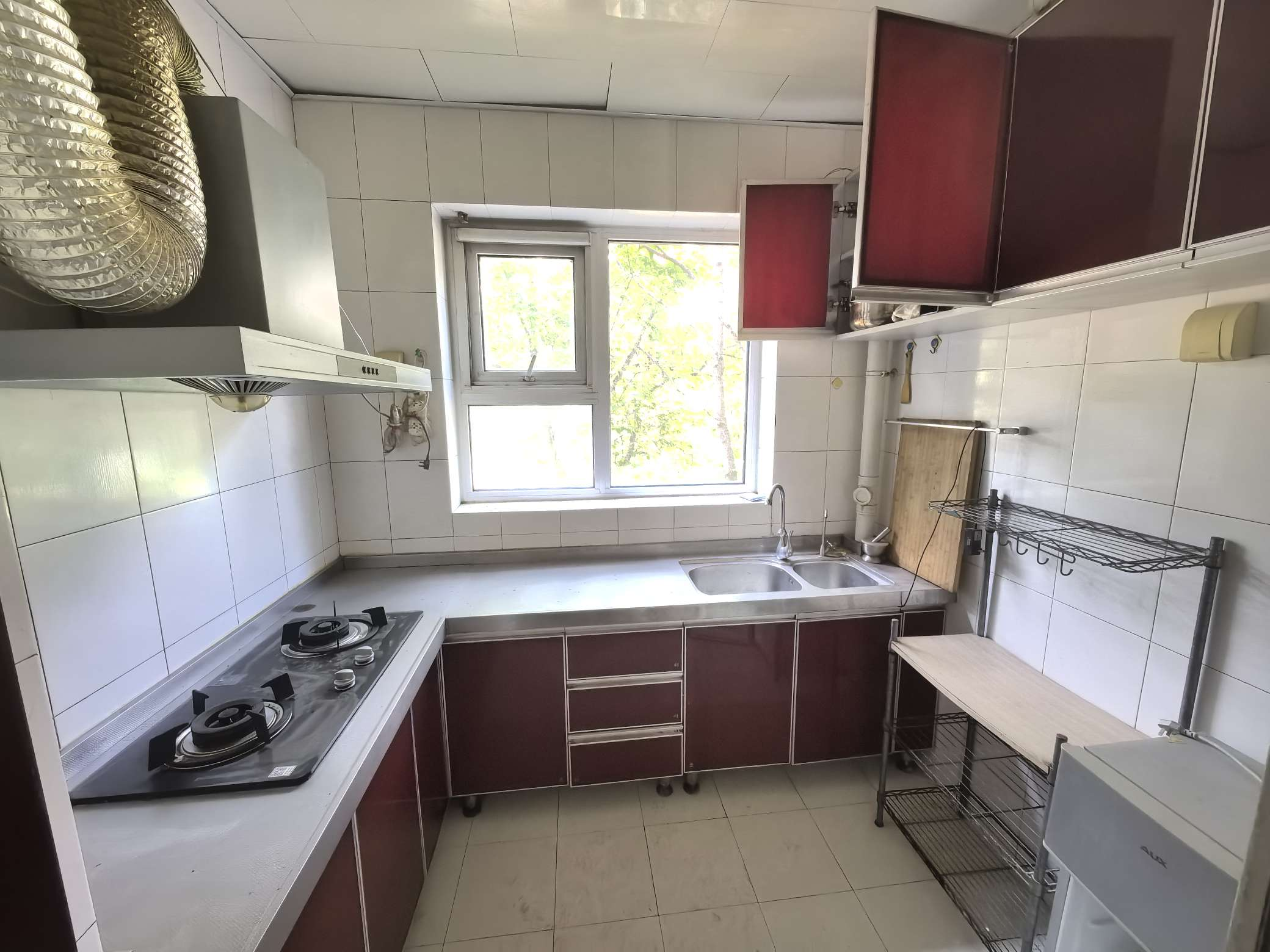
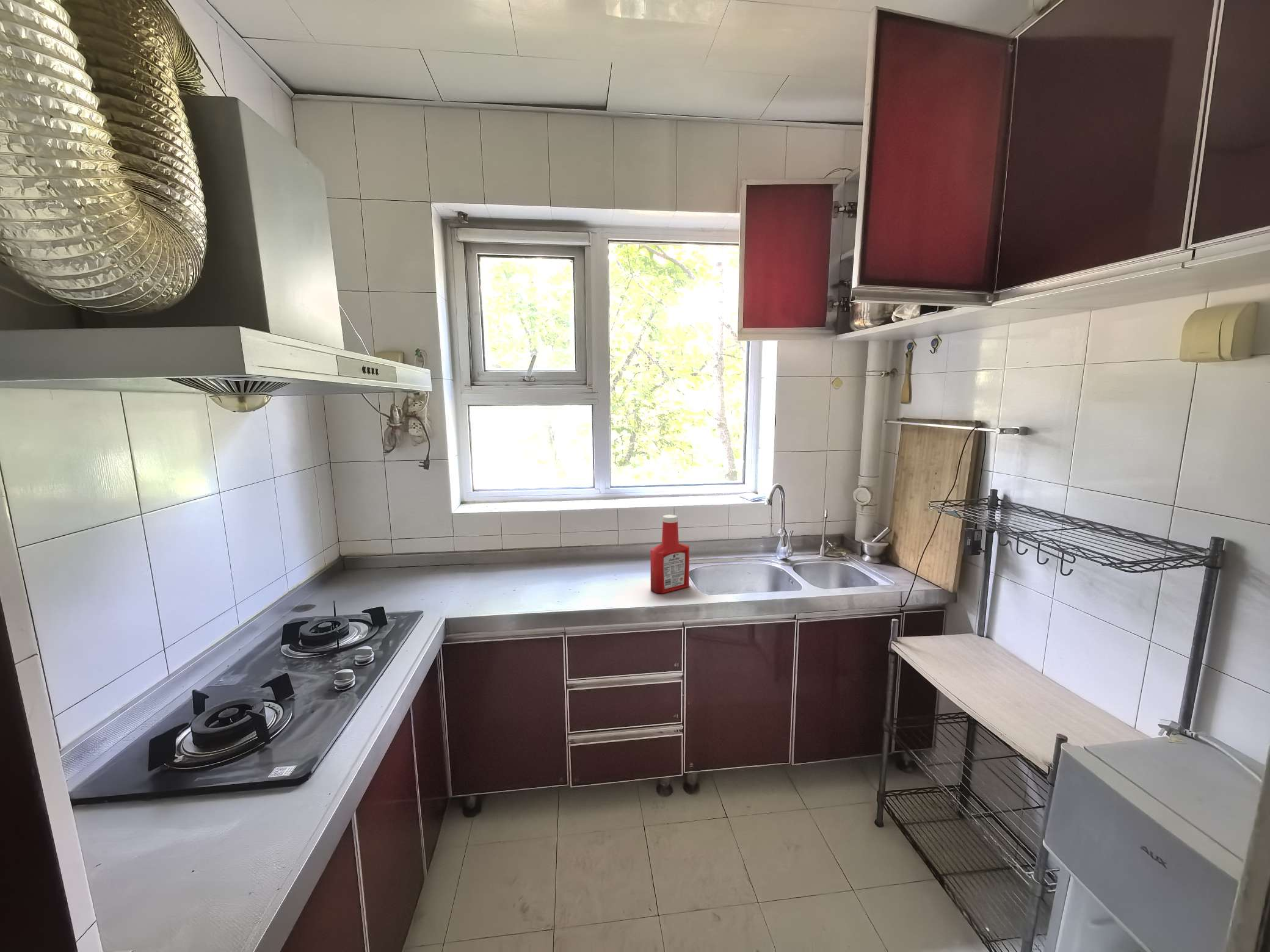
+ soap bottle (670, 552)
